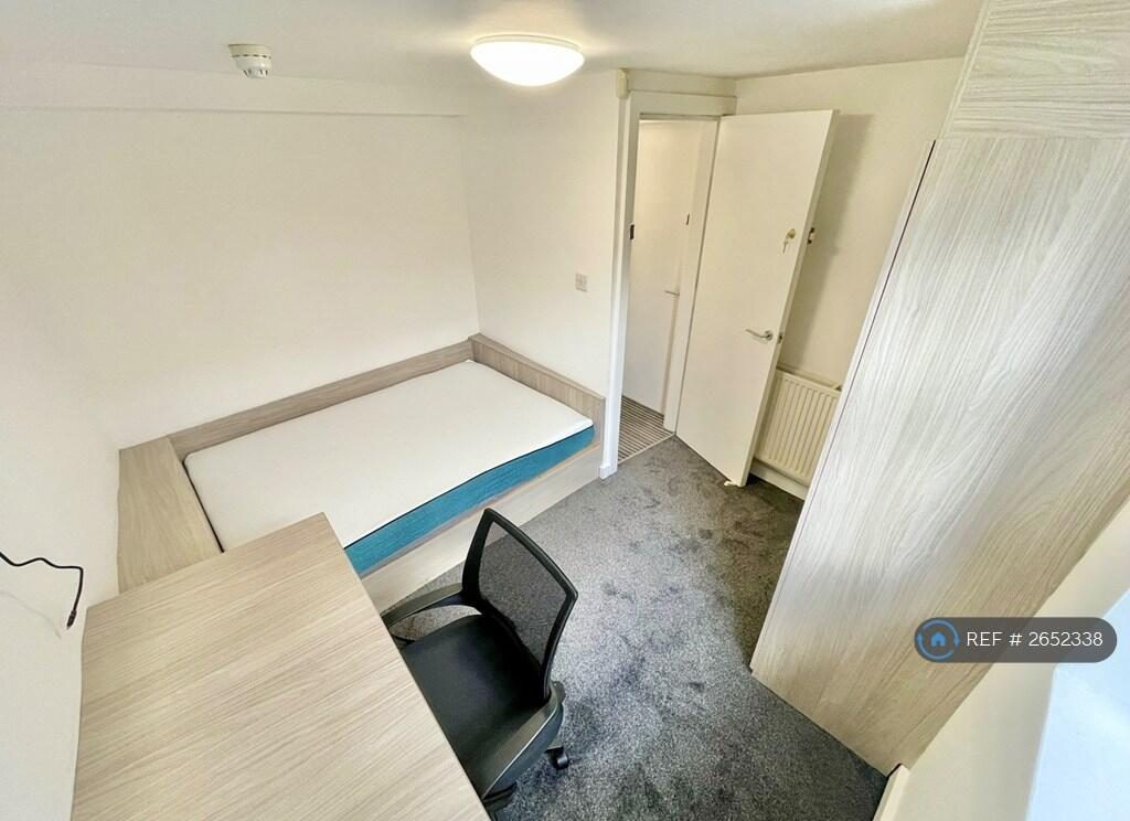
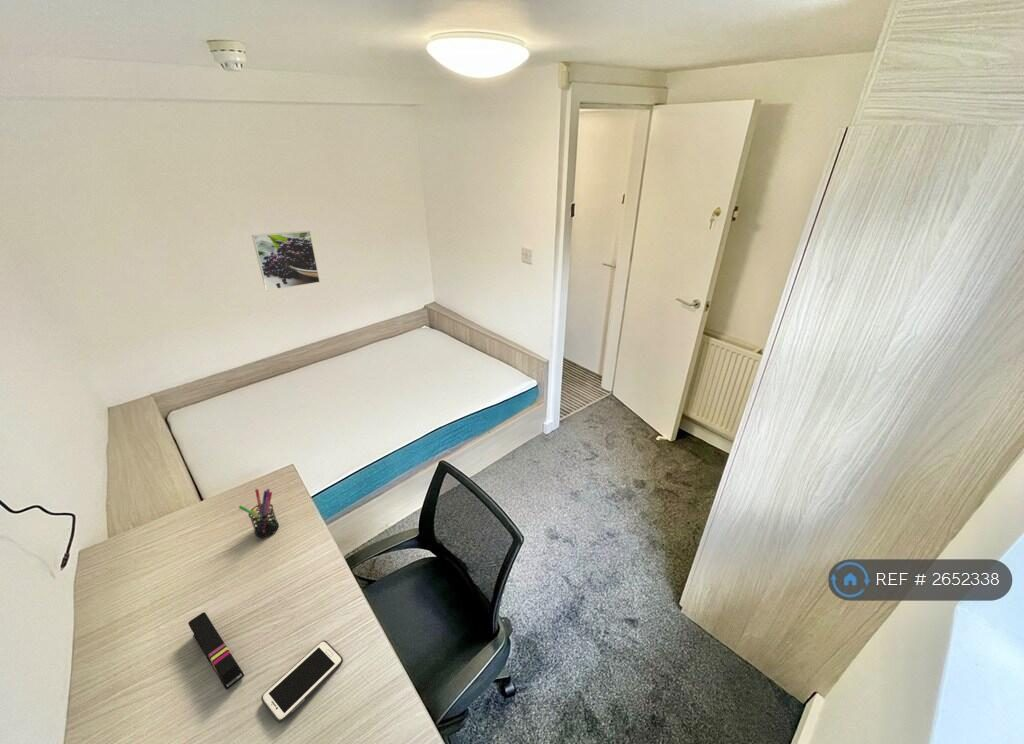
+ pen holder (258, 513)
+ stapler (214, 648)
+ cell phone (303, 678)
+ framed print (288, 260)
